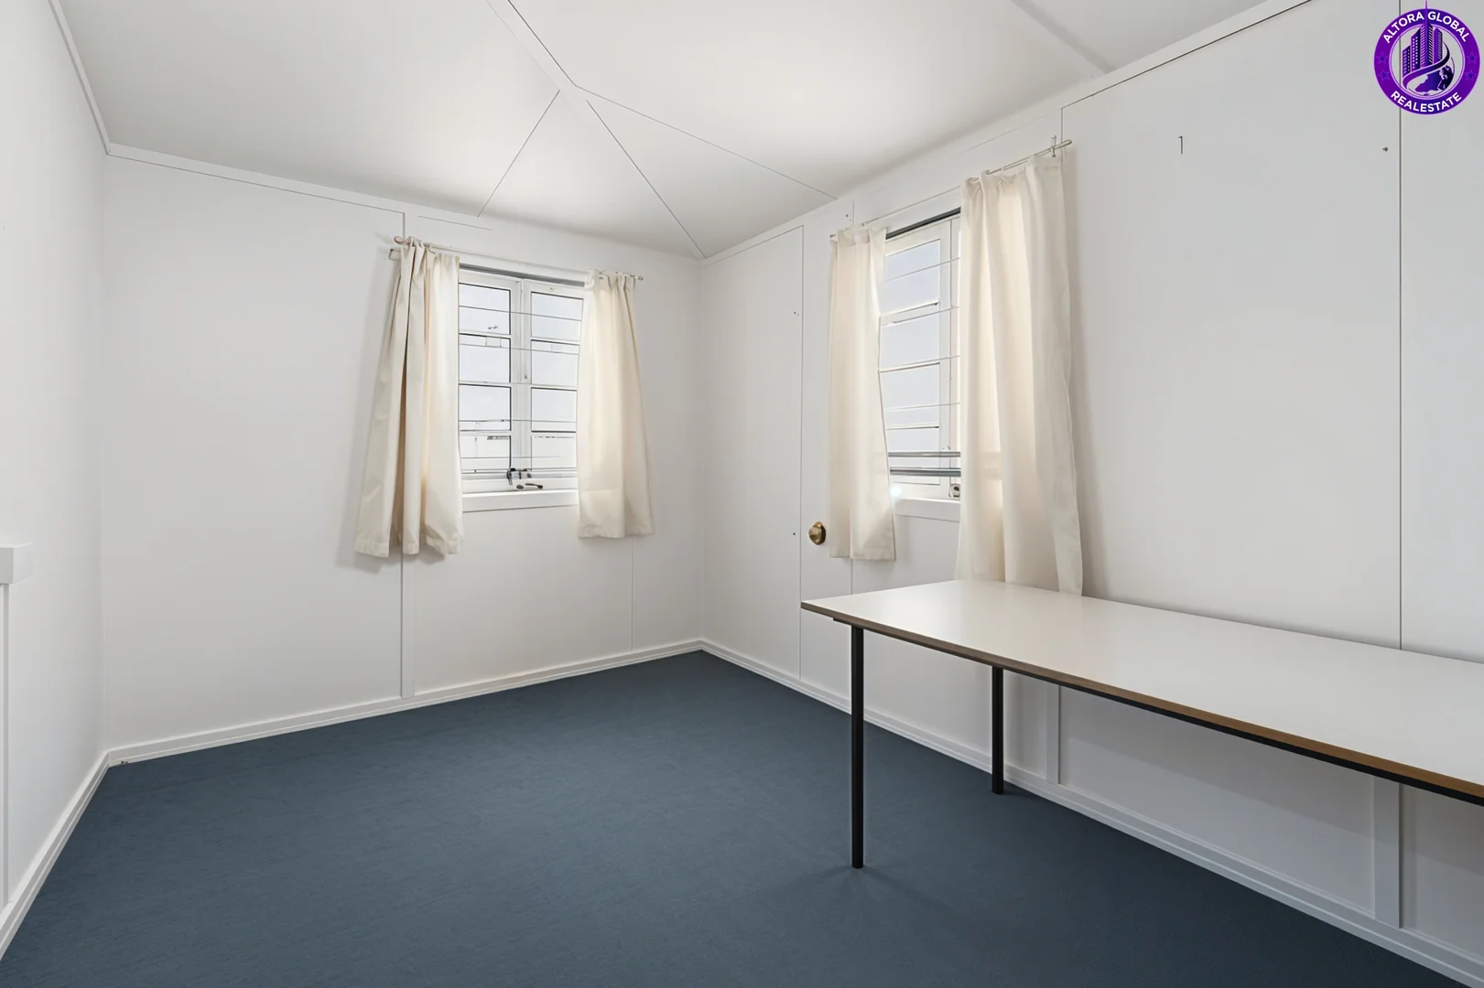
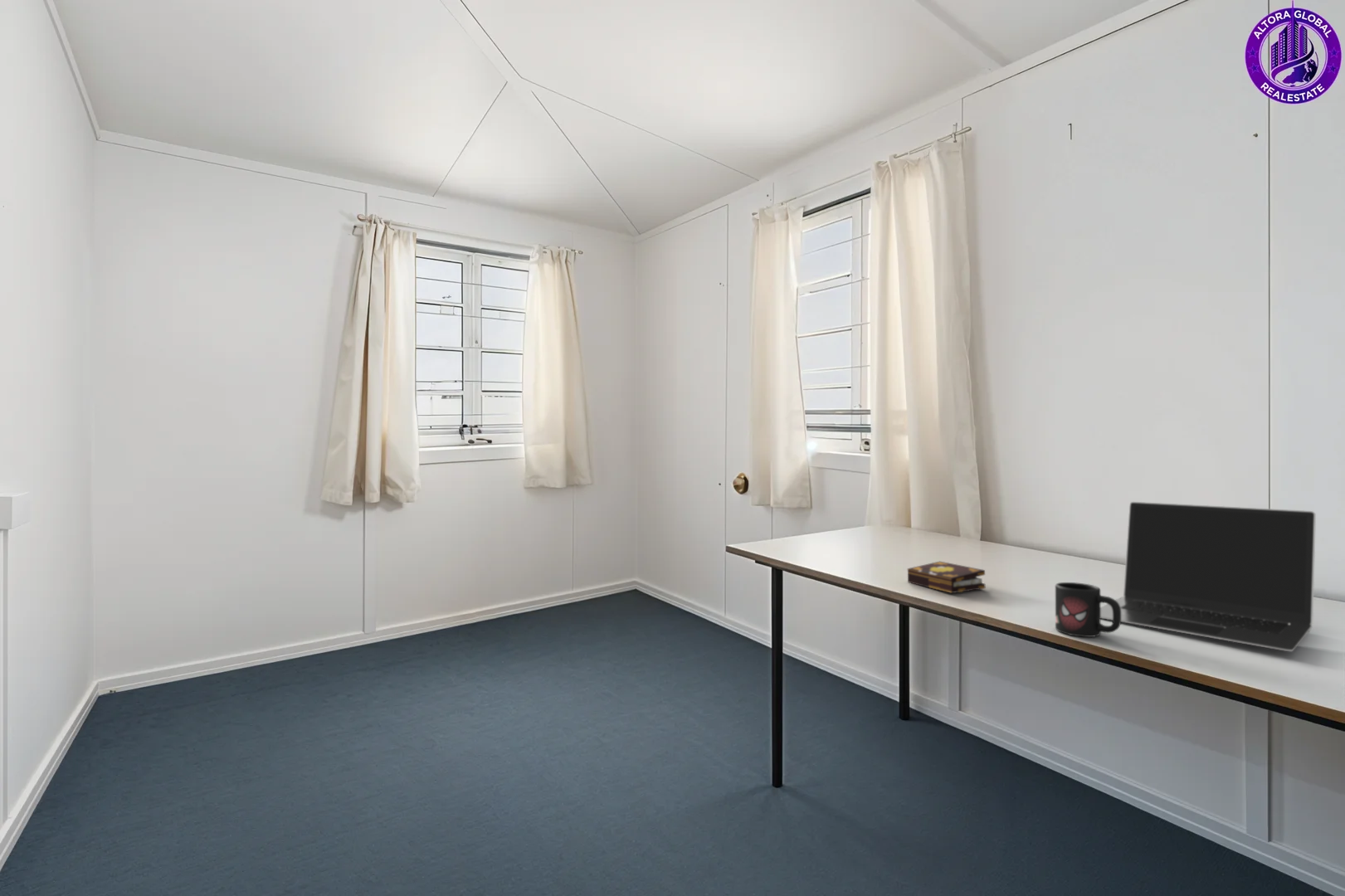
+ laptop (1198, 565)
+ book (945, 576)
+ mug (1087, 610)
